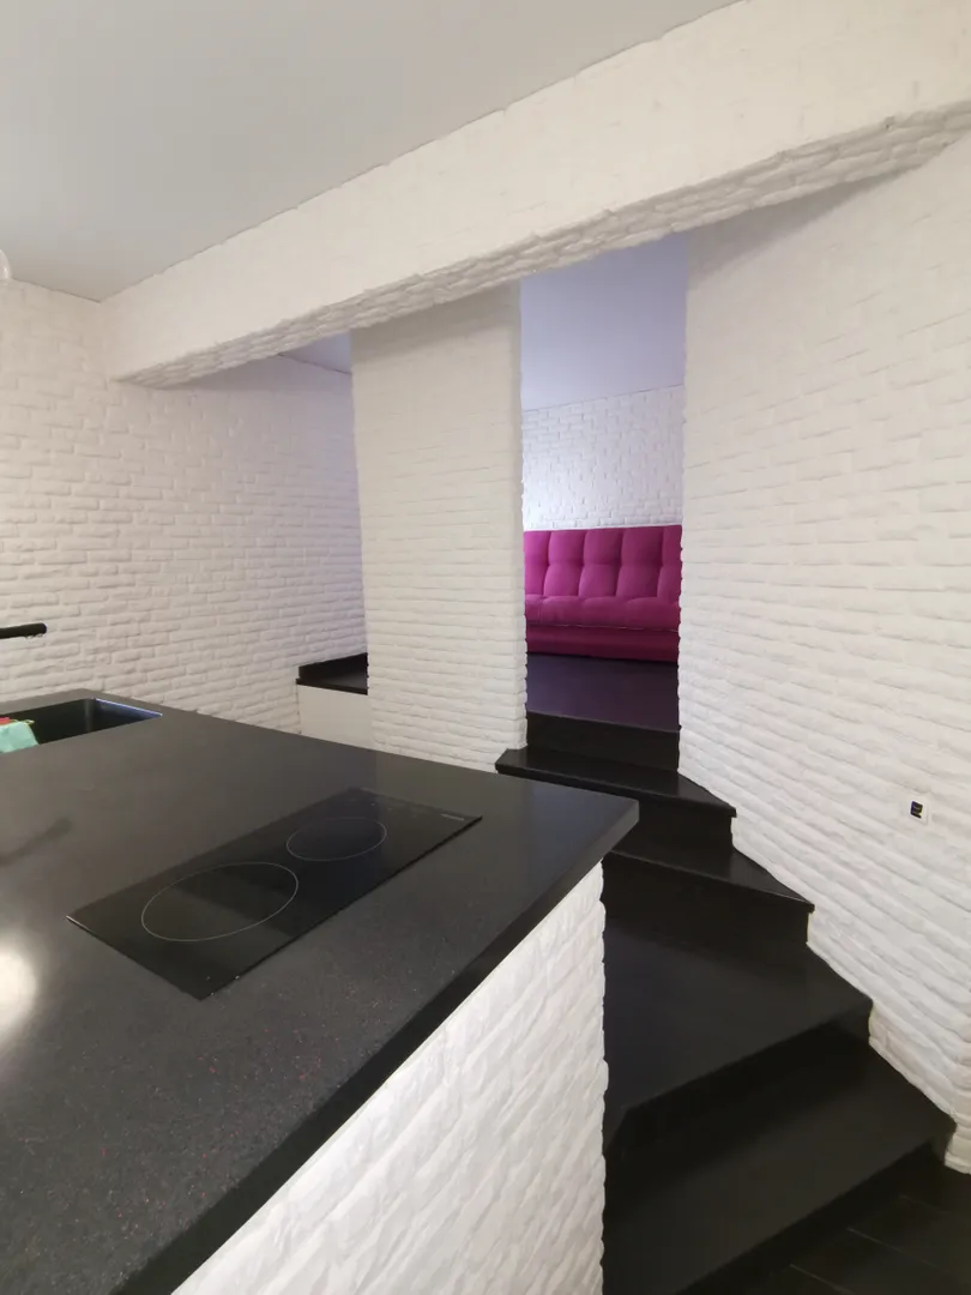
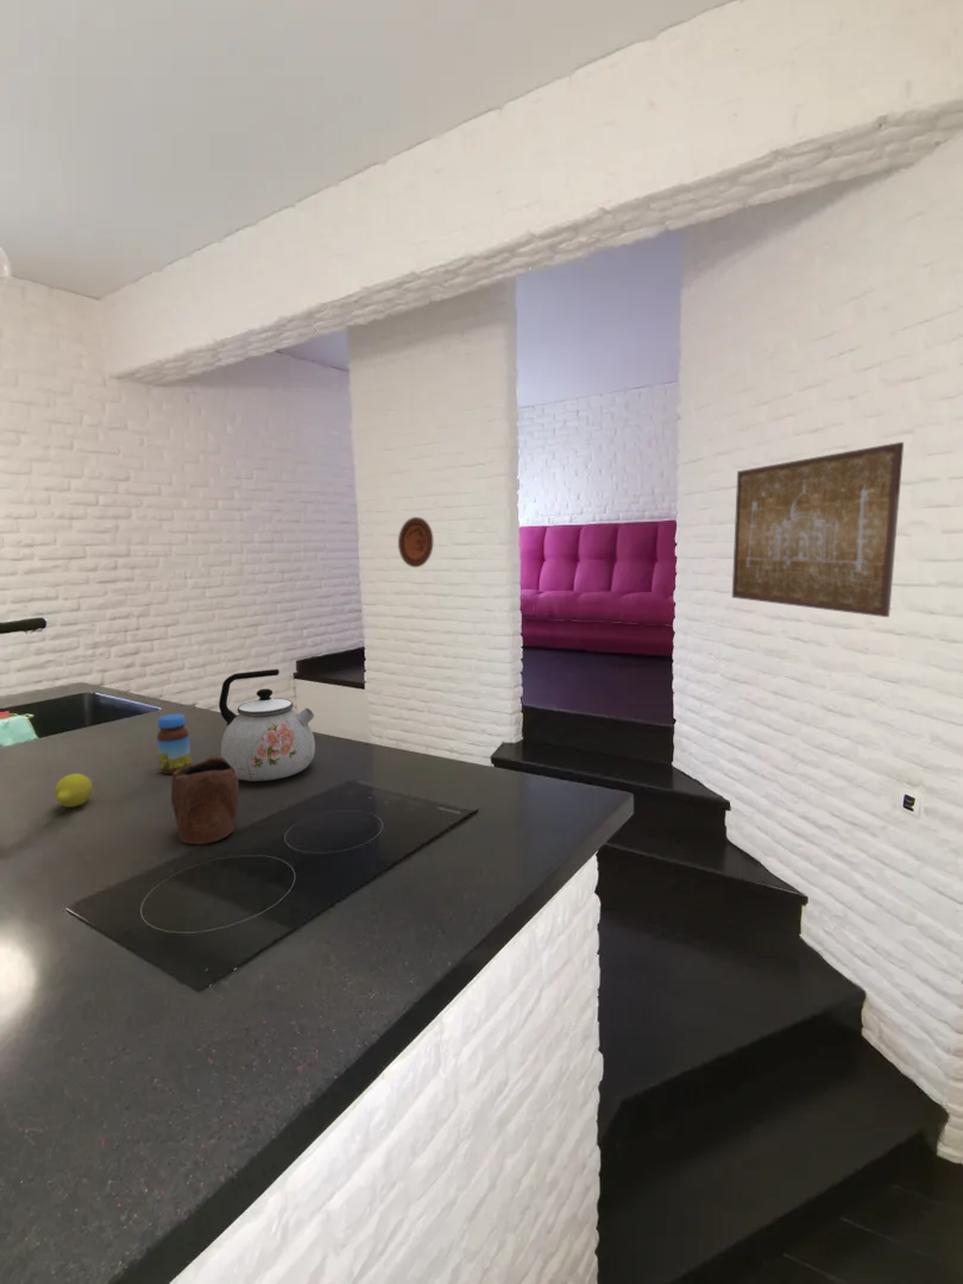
+ jar (174, 742)
+ mug (206, 792)
+ decorative plate (415, 542)
+ wall art (802, 533)
+ lemon (73, 791)
+ kettle (268, 720)
